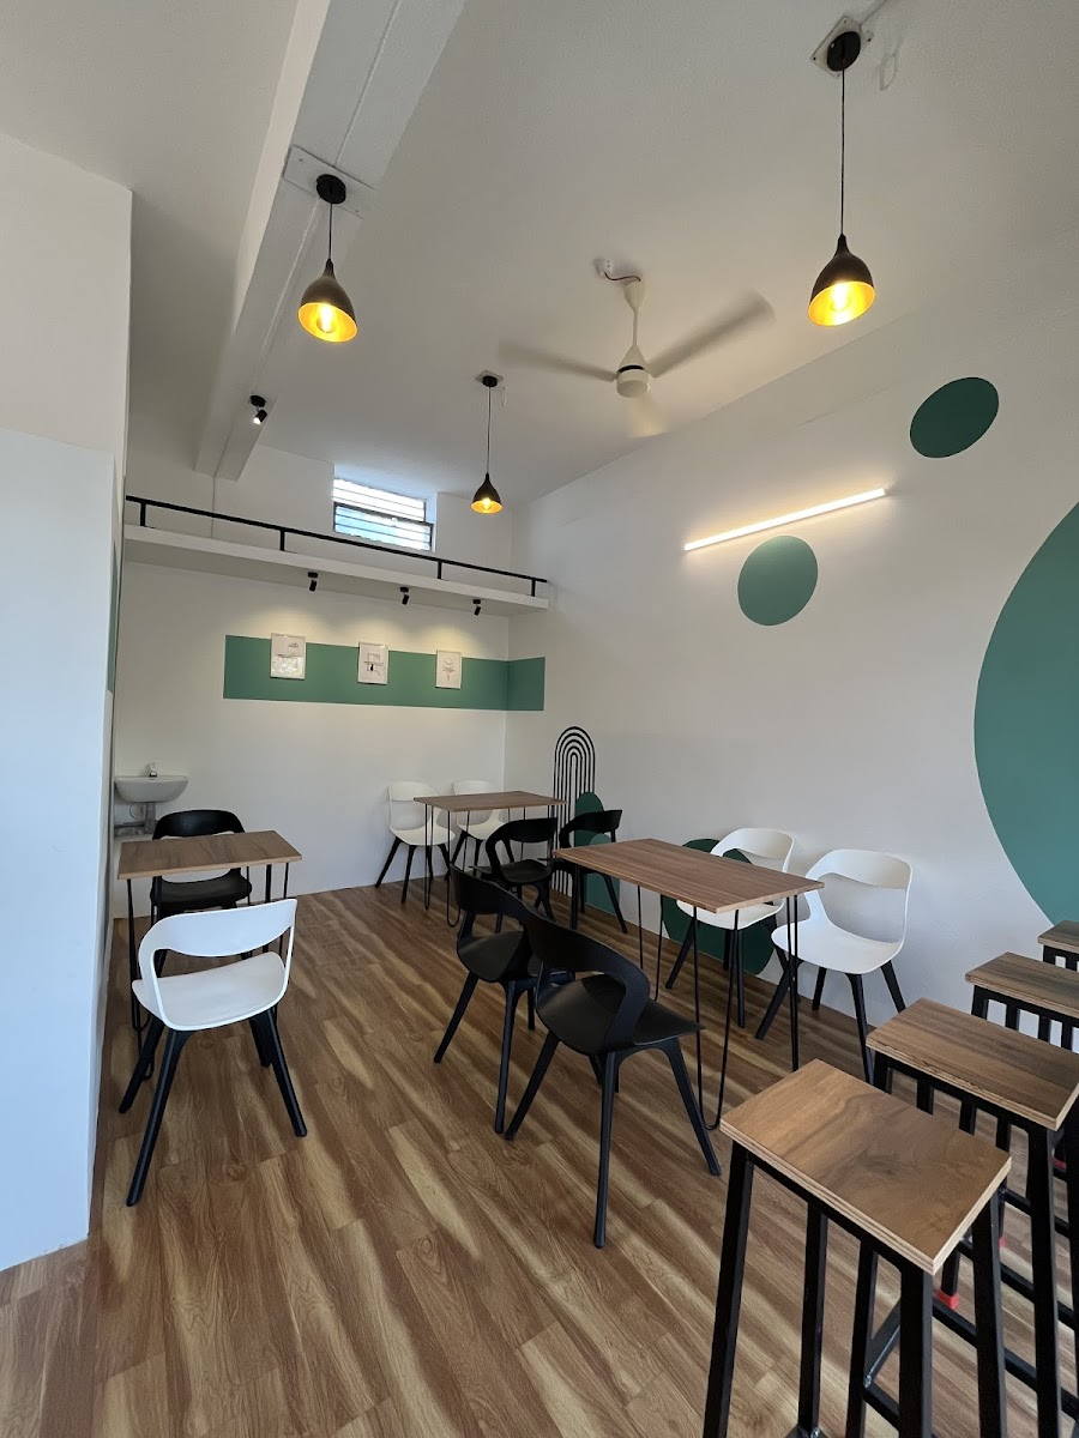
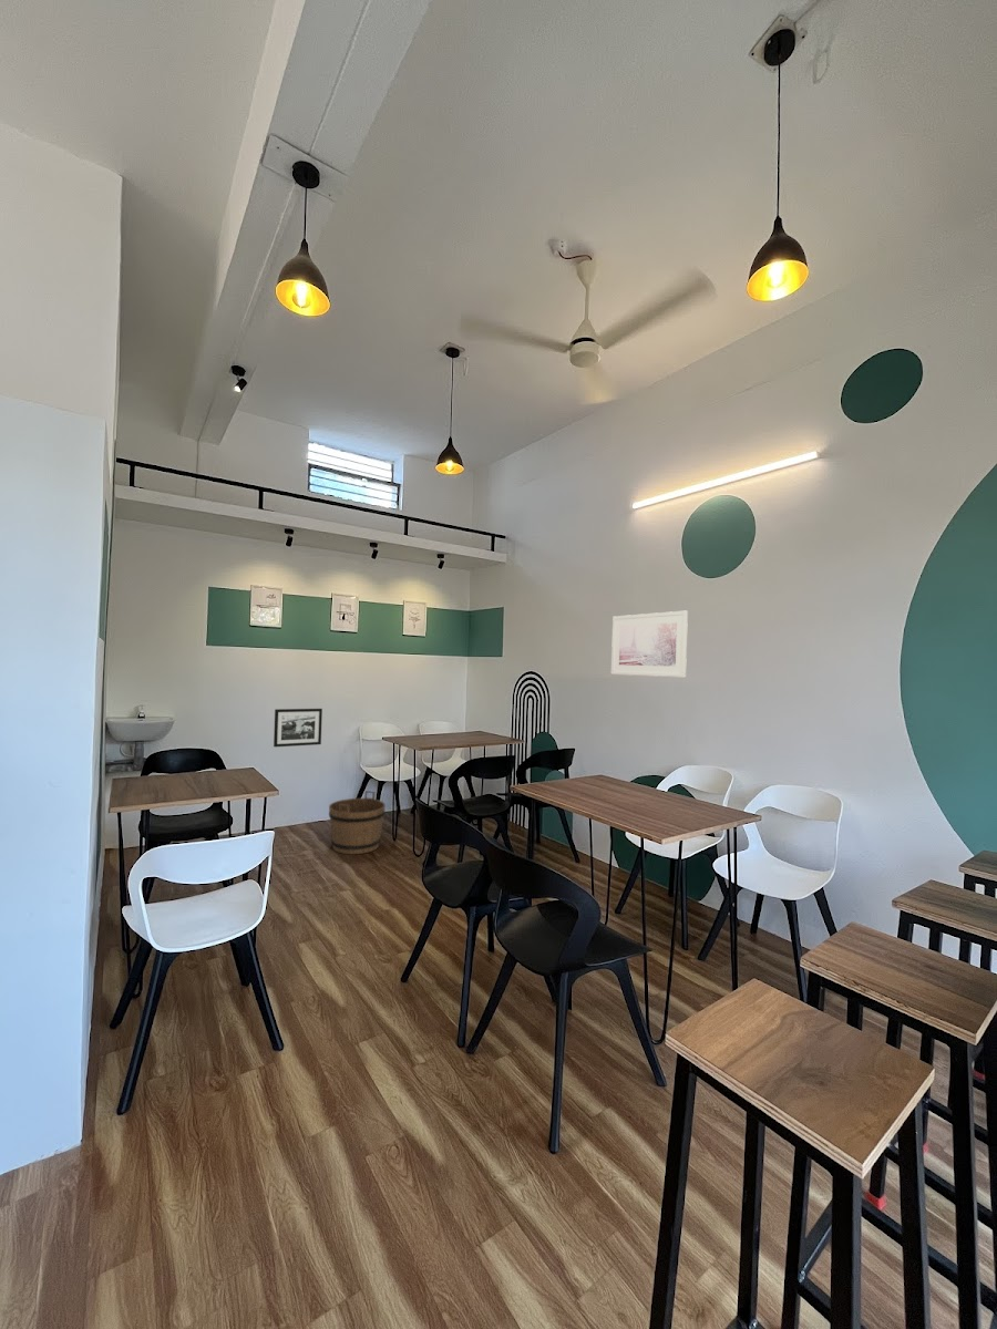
+ picture frame (298, 727)
+ bucket (357, 822)
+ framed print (646, 645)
